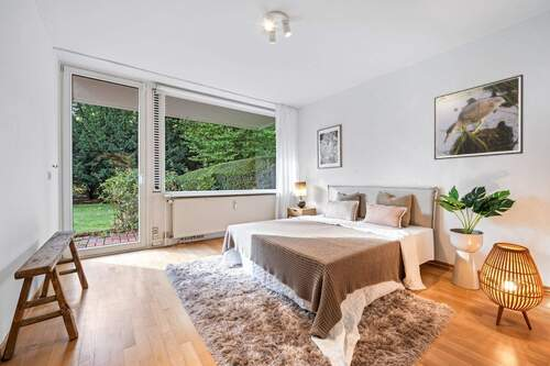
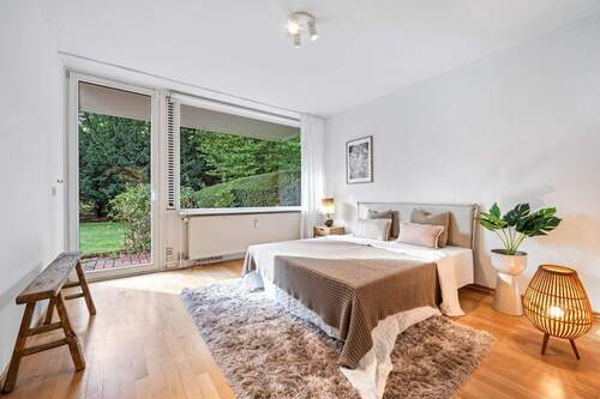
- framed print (473, 122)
